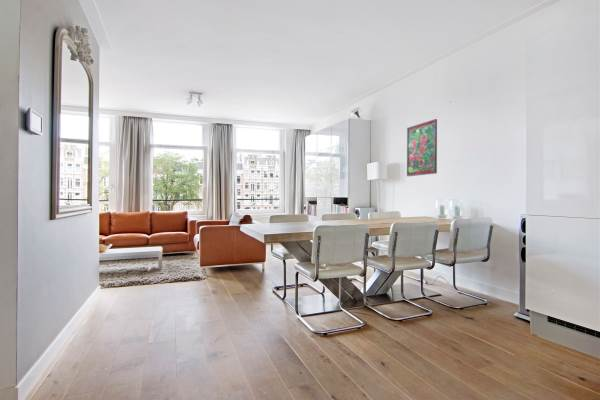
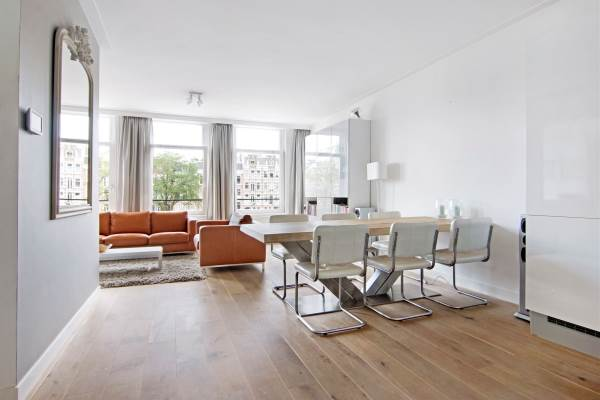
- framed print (421, 149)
